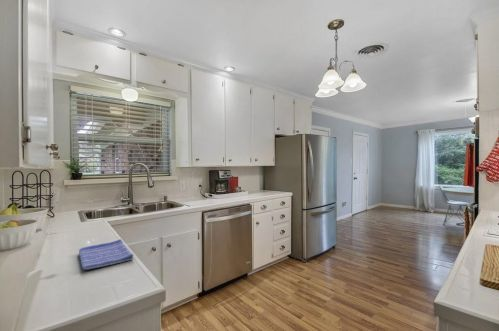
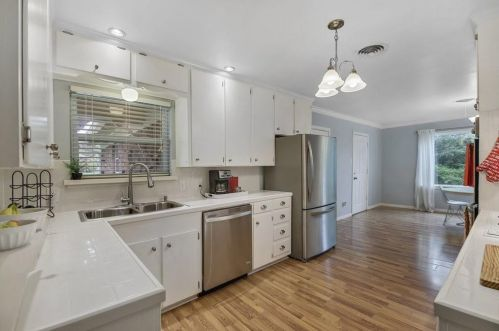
- dish towel (105, 252)
